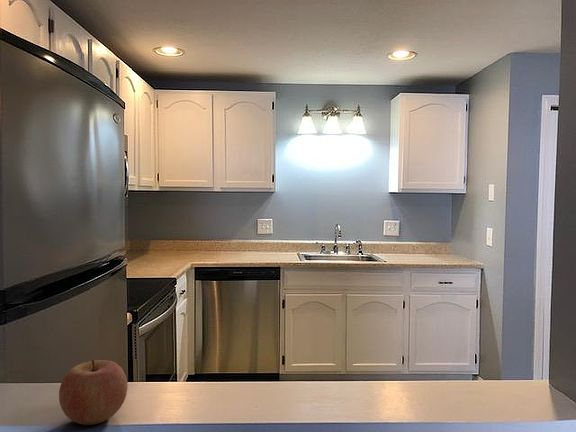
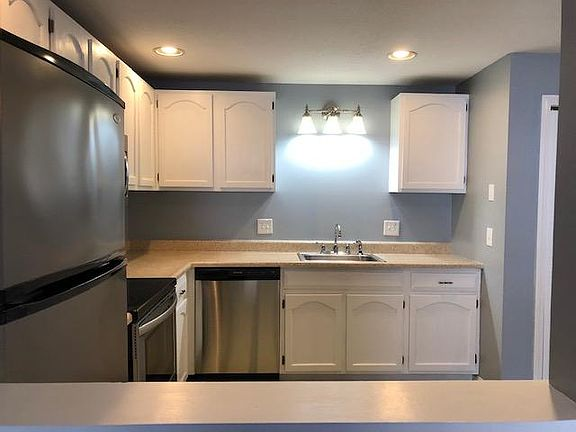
- apple (94, 388)
